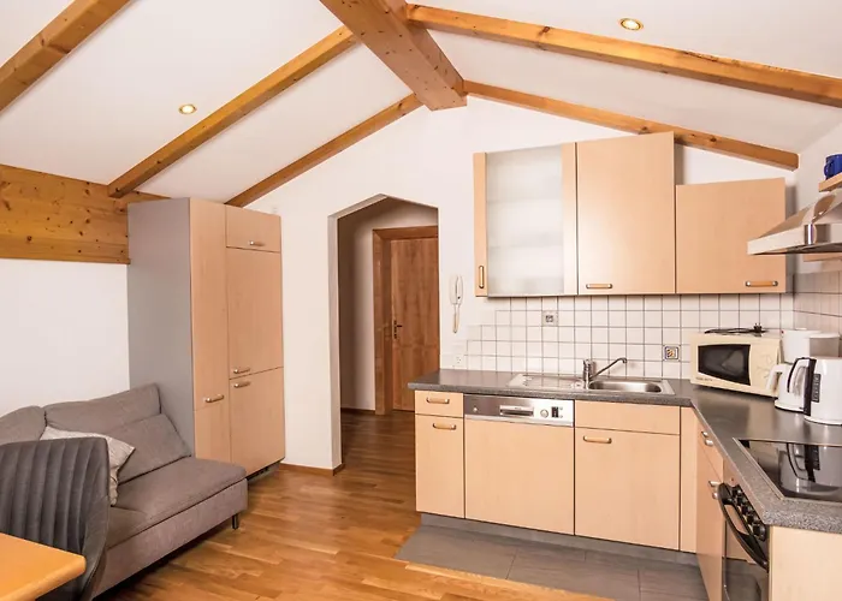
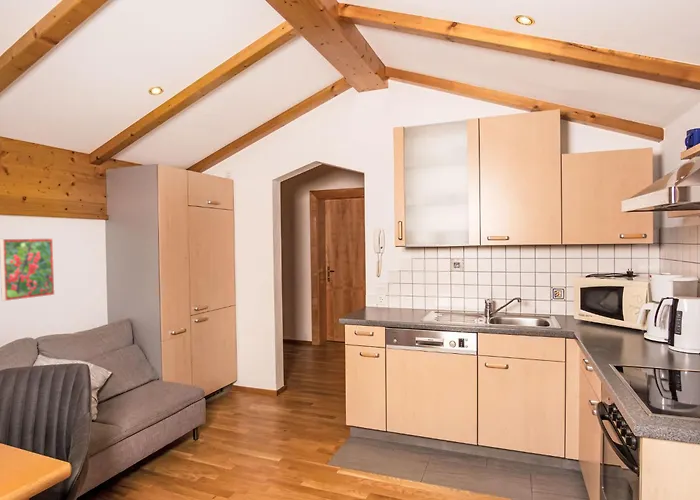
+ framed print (28, 268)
